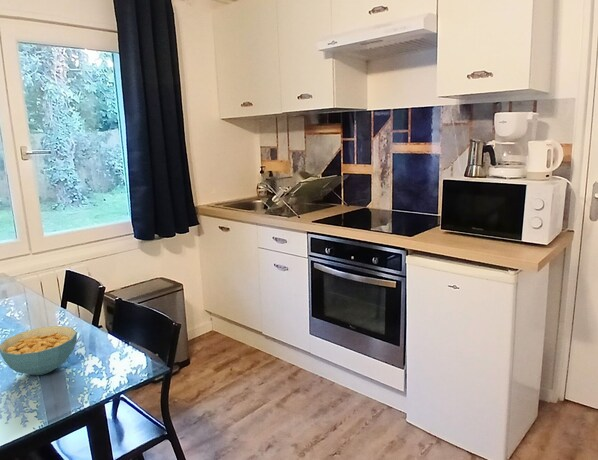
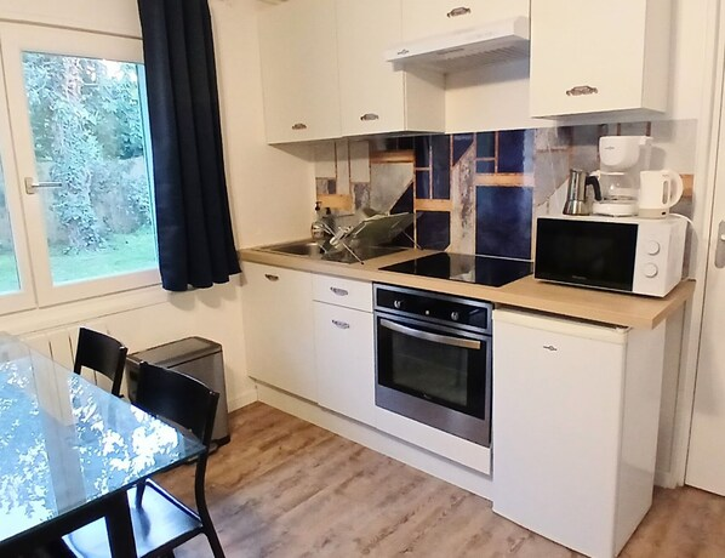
- cereal bowl (41, 354)
